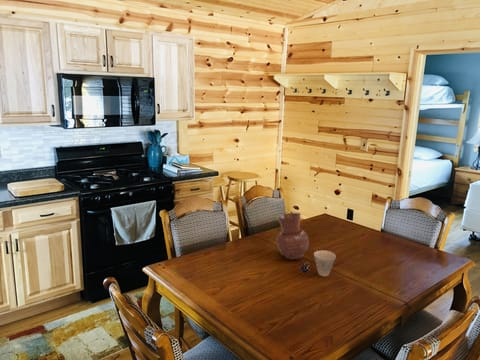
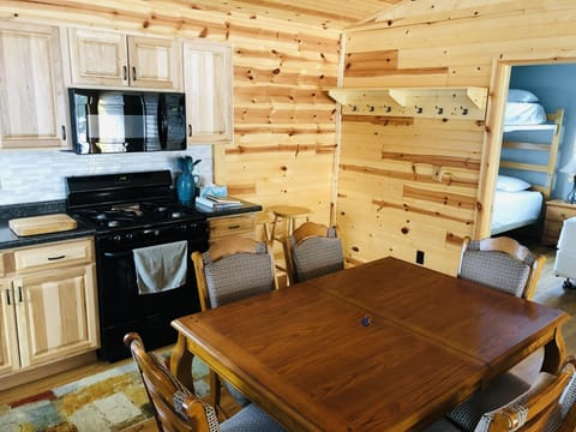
- vase (292, 235)
- cup (324, 264)
